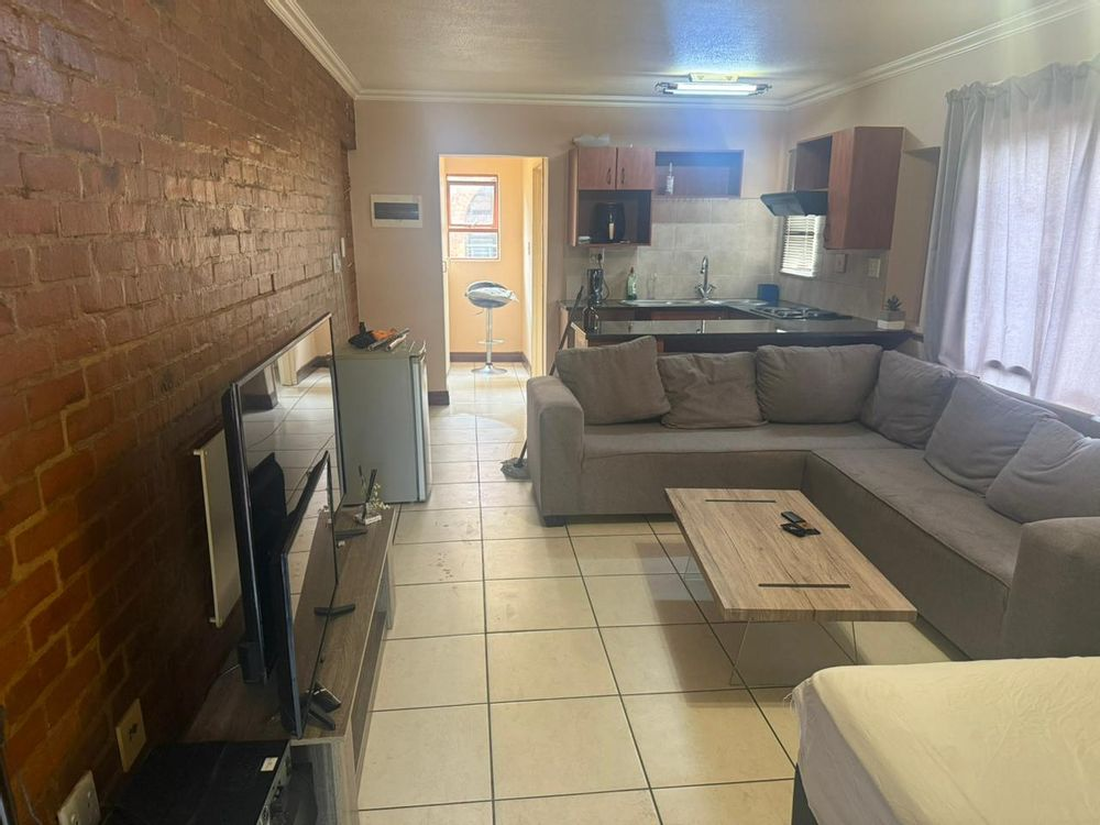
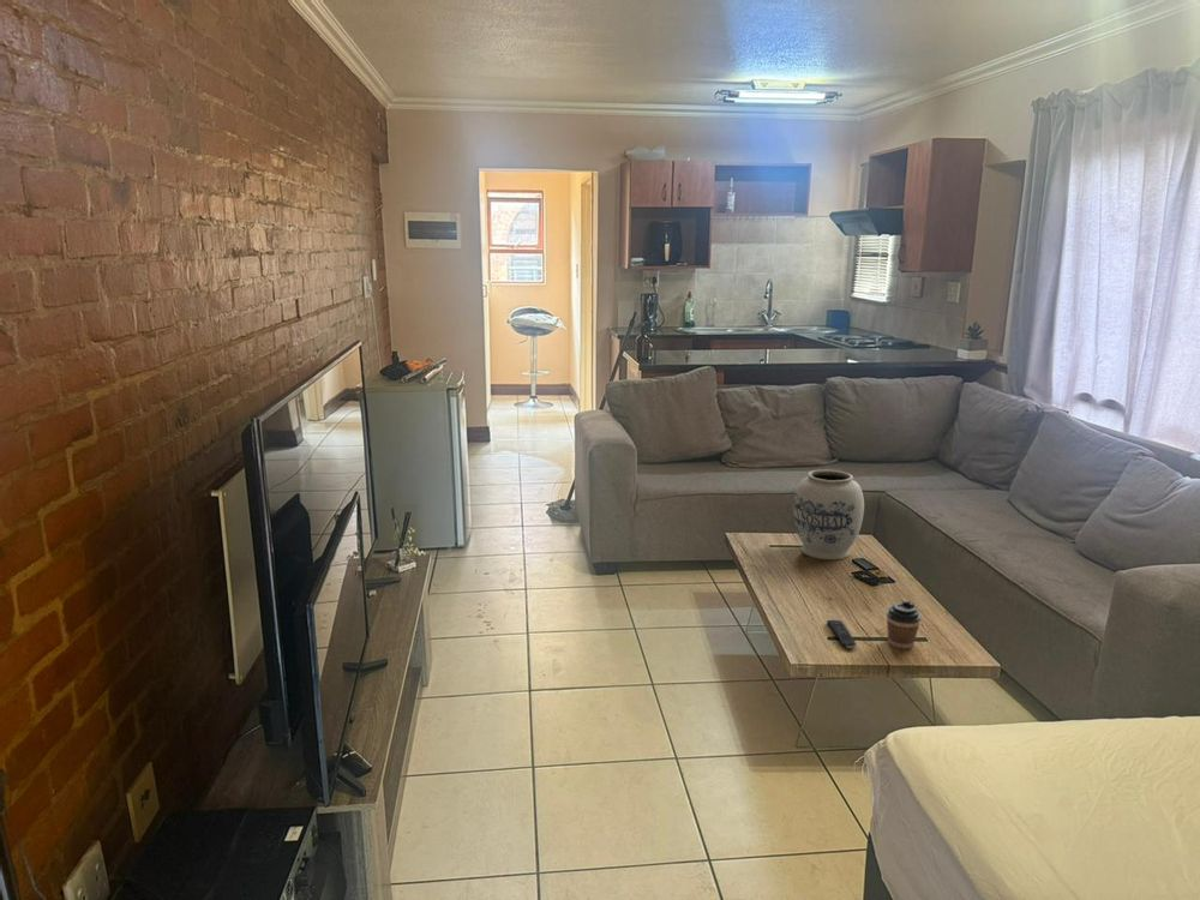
+ vase (827, 514)
+ remote control (841, 634)
+ coffee cup (902, 624)
